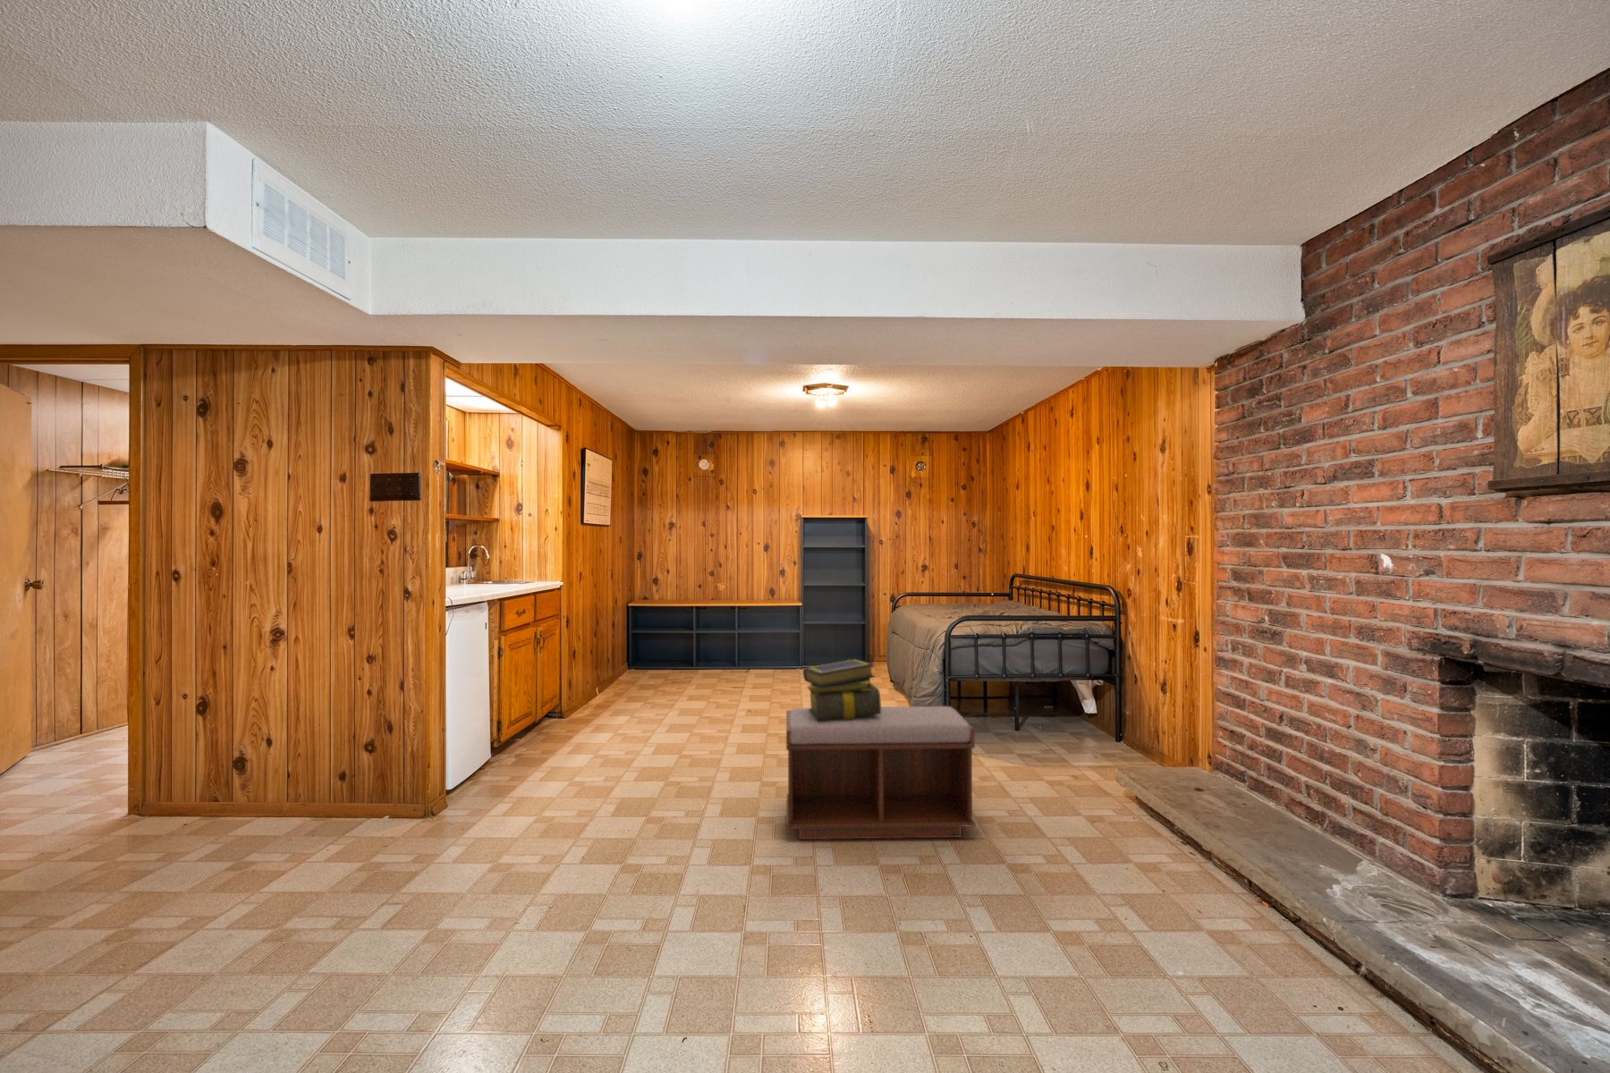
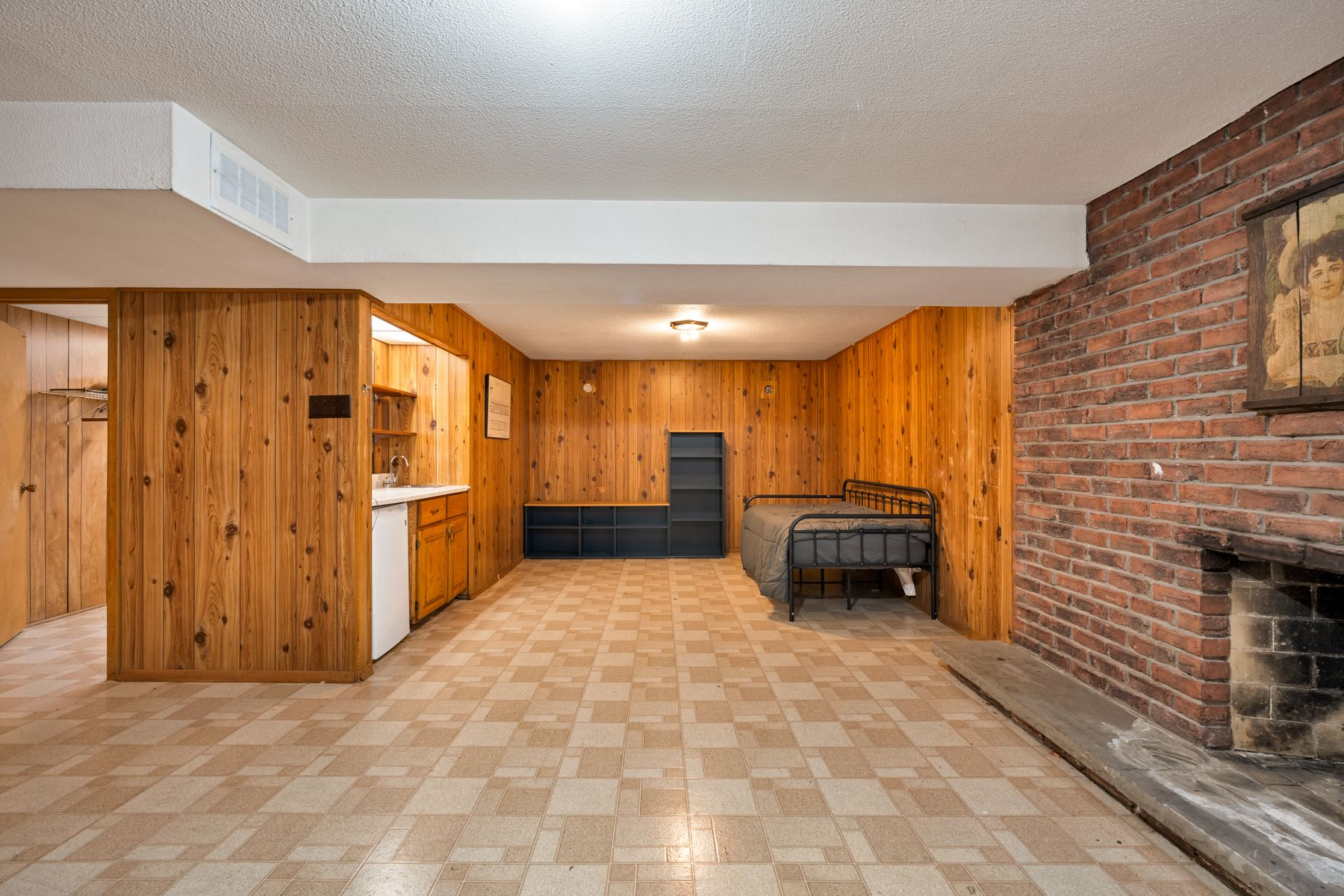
- stack of books (841, 689)
- bench (876, 768)
